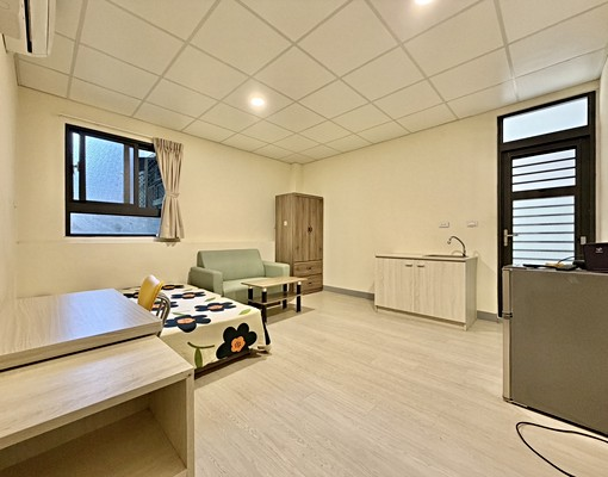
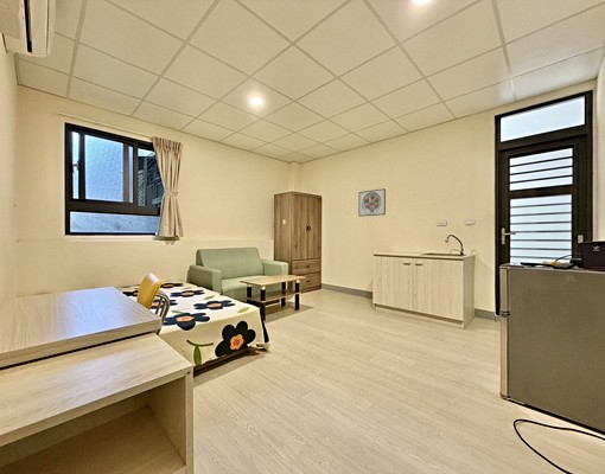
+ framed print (371, 203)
